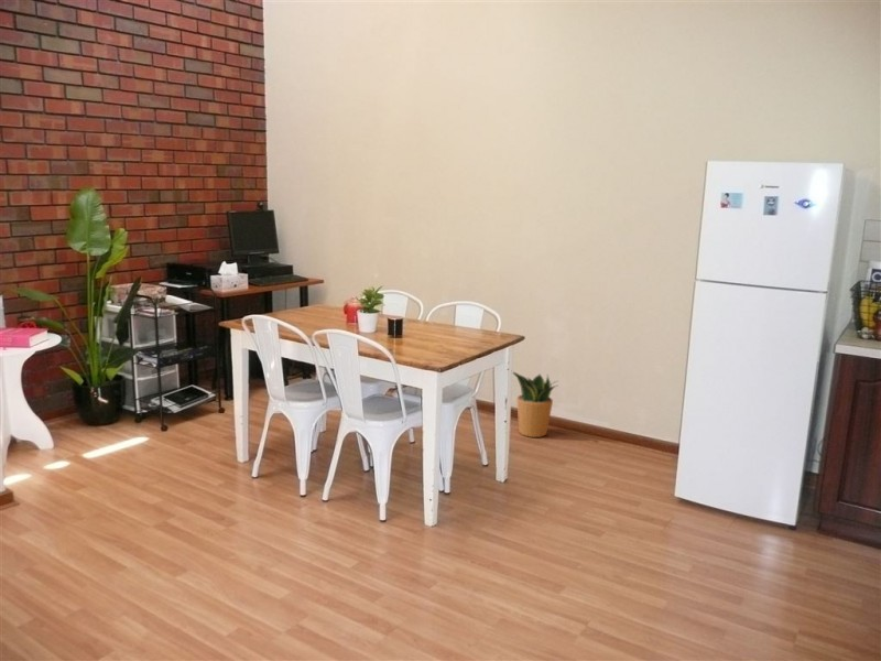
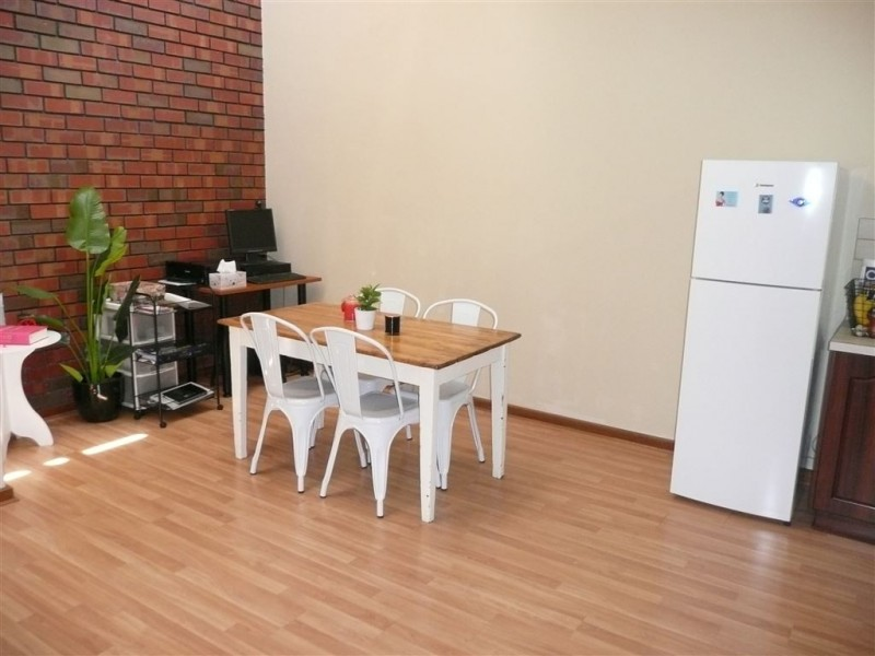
- potted plant (533, 403)
